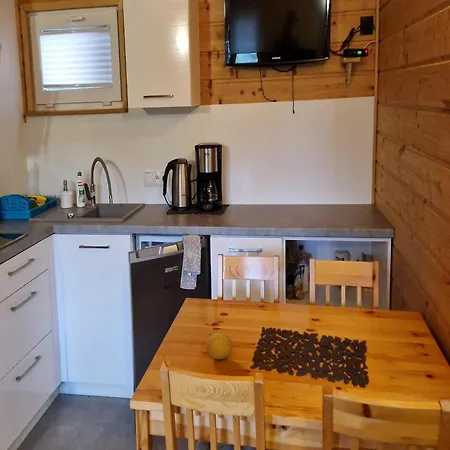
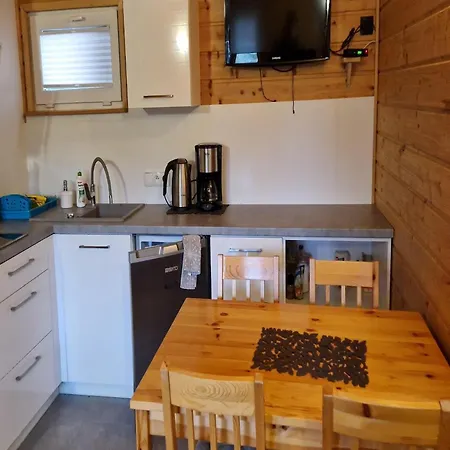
- fruit (219, 345)
